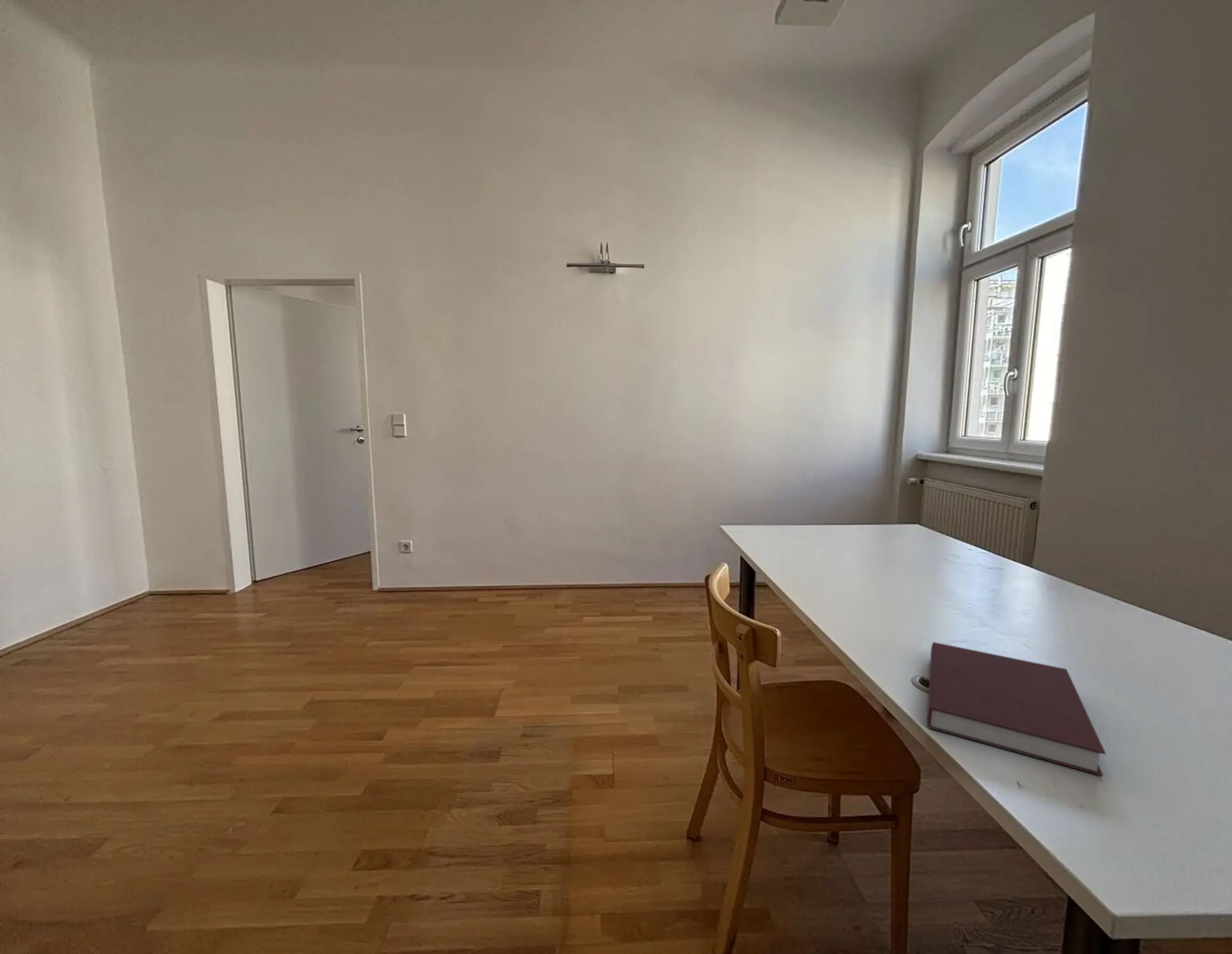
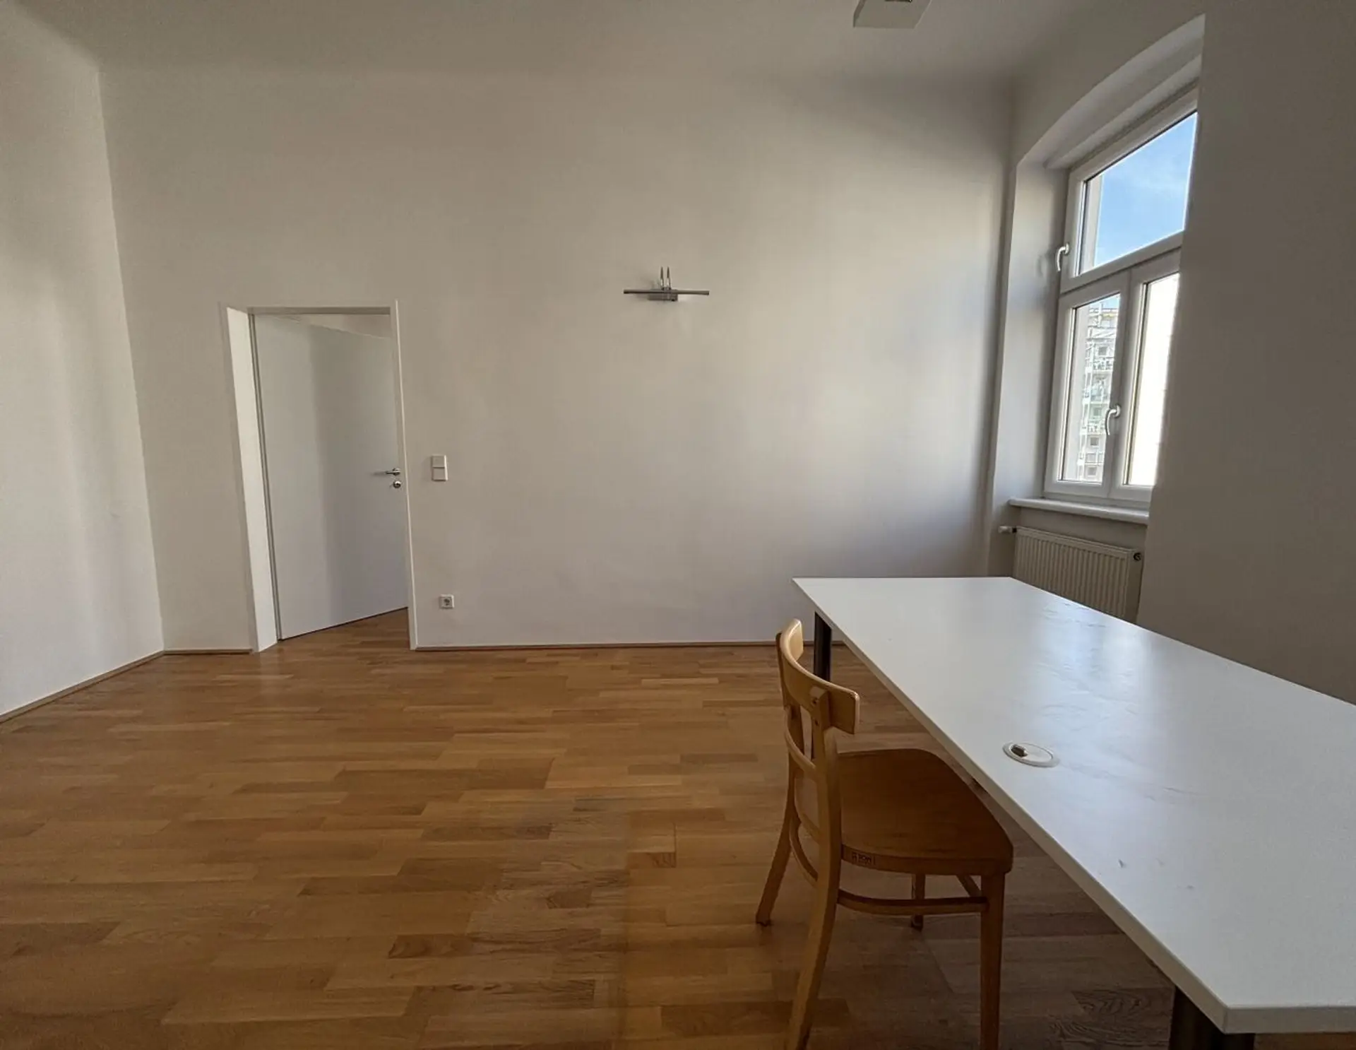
- notebook (1001, 696)
